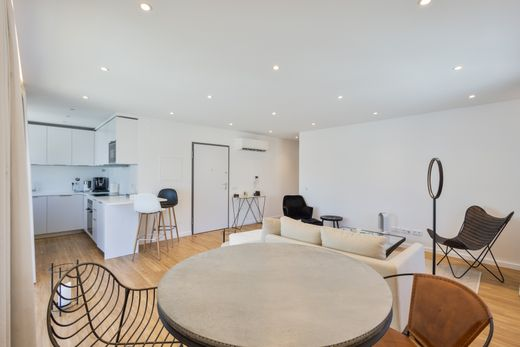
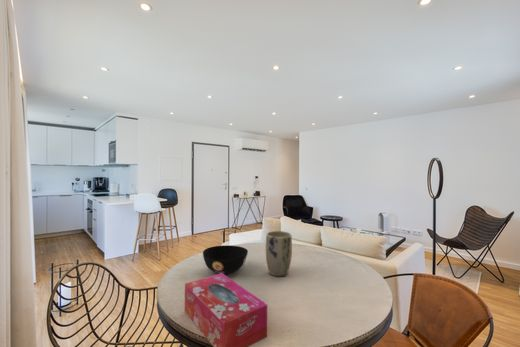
+ tissue box (222, 307)
+ bowl (225, 260)
+ plant pot (278, 253)
